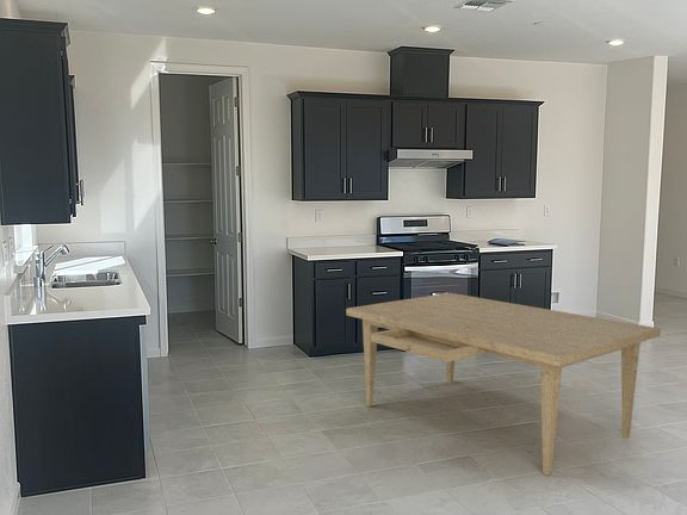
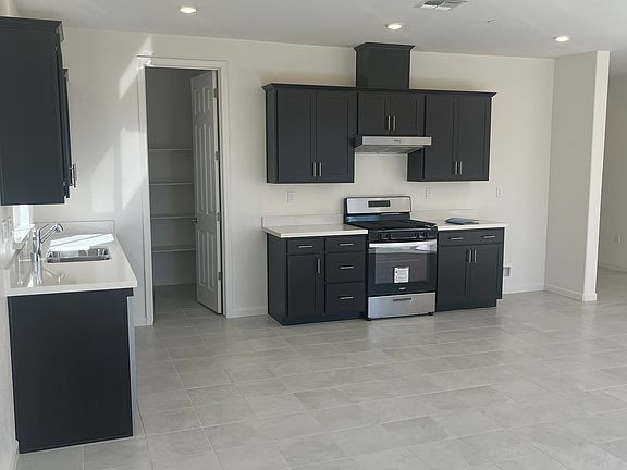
- dining table (493, 354)
